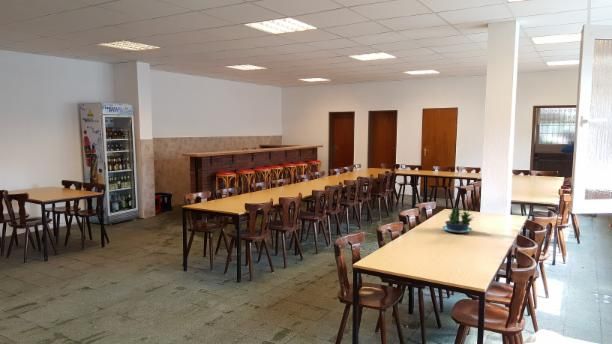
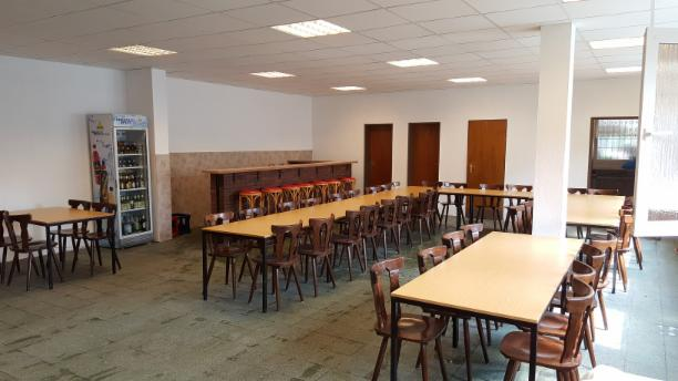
- potted plant (460, 219)
